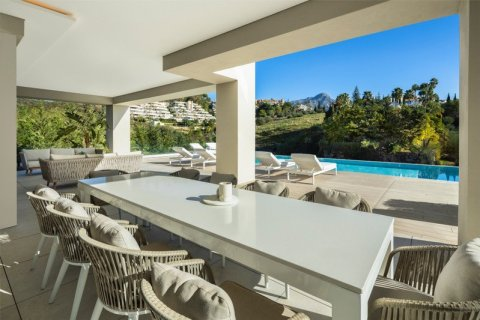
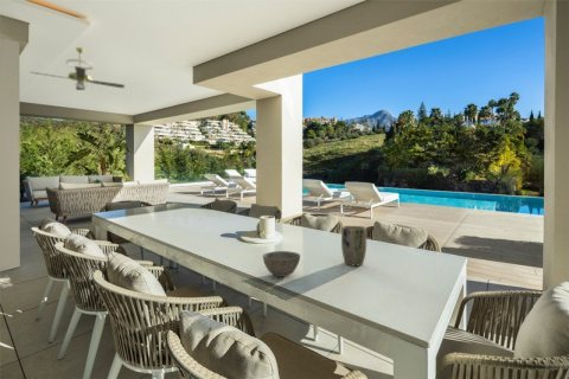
+ ceiling fan (79, 70)
+ plant pot (353, 245)
+ bowl (281, 264)
